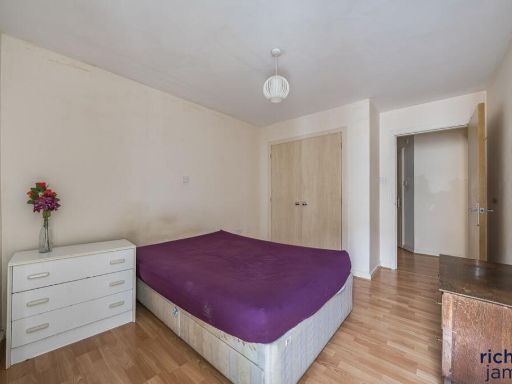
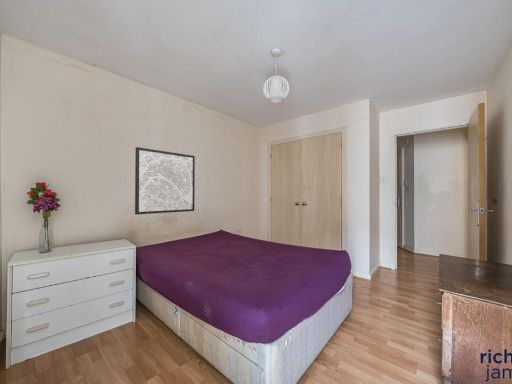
+ wall art (167, 182)
